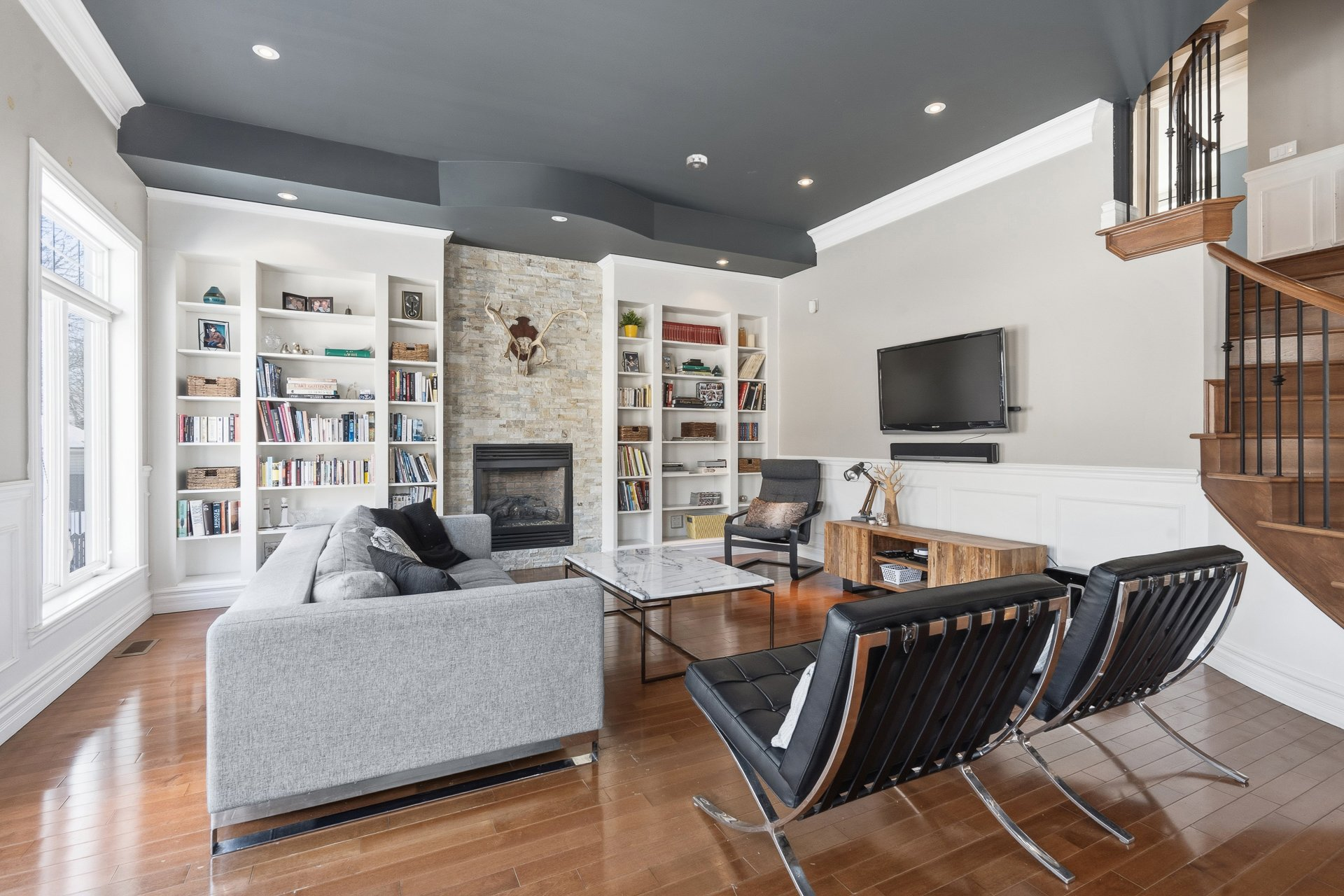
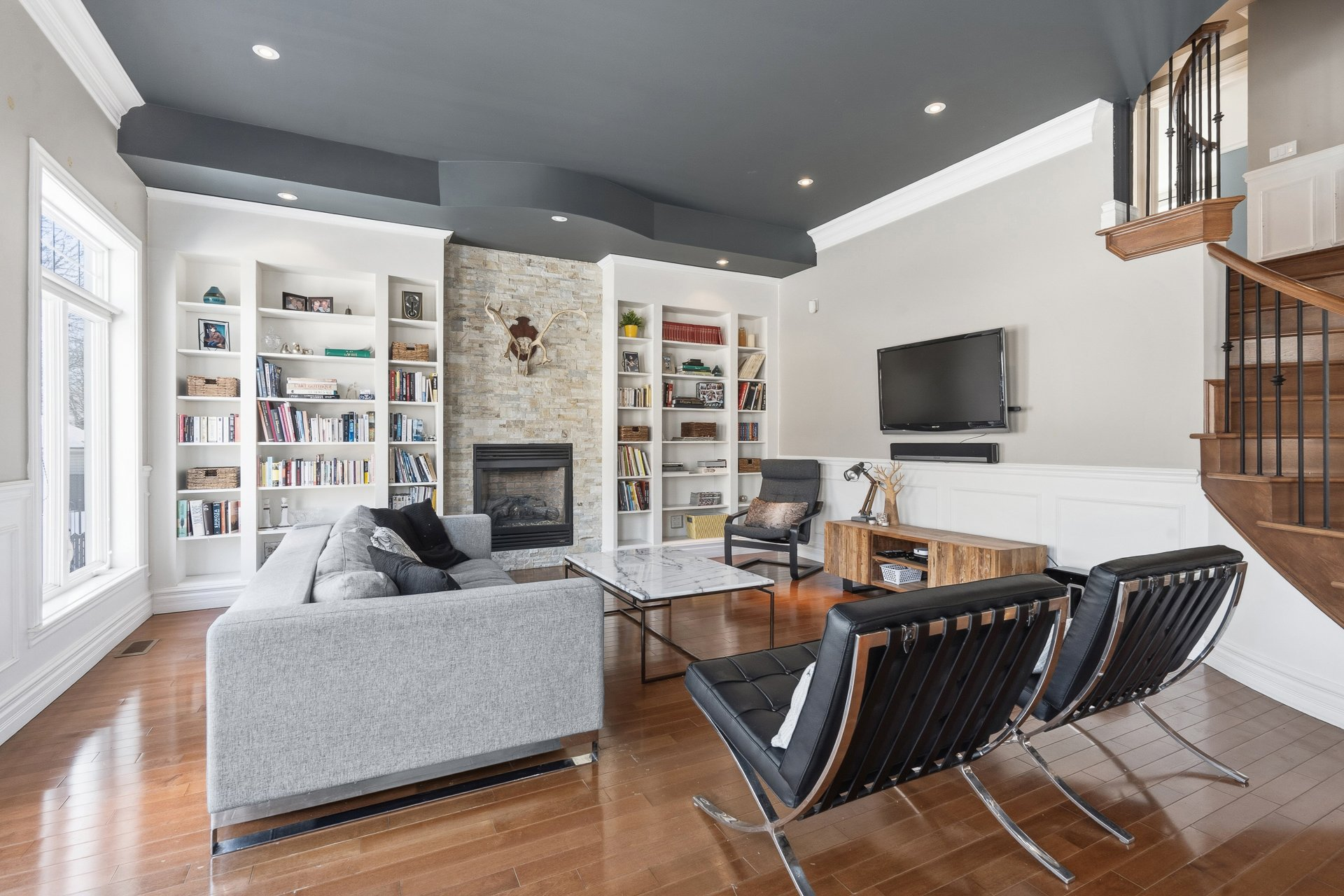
- smoke detector (696, 162)
